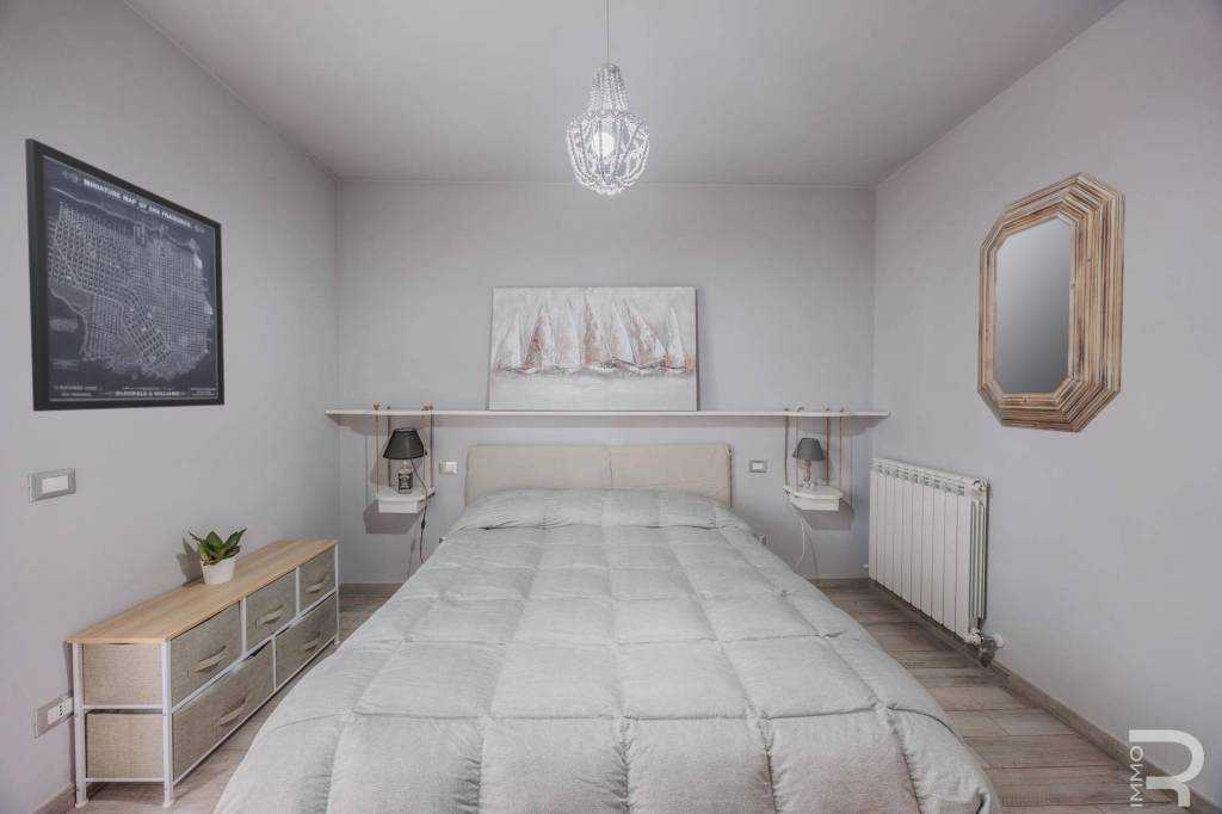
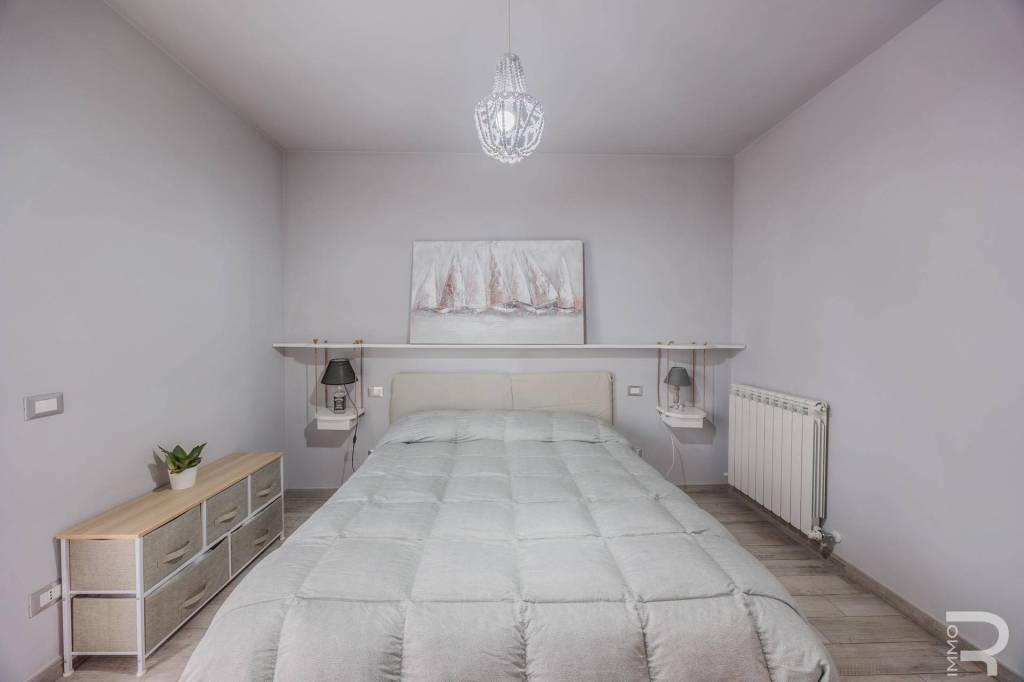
- wall art (144, 298)
- home mirror (1035, 310)
